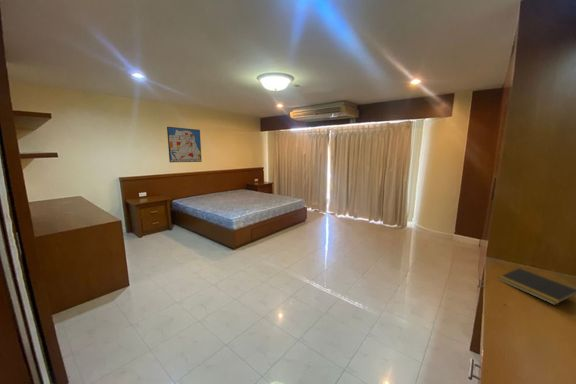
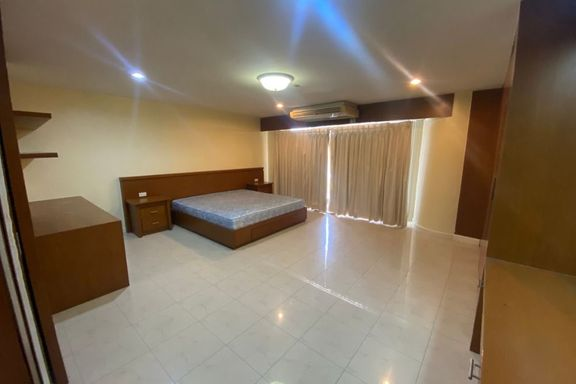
- wall art (185, 145)
- notepad (535, 284)
